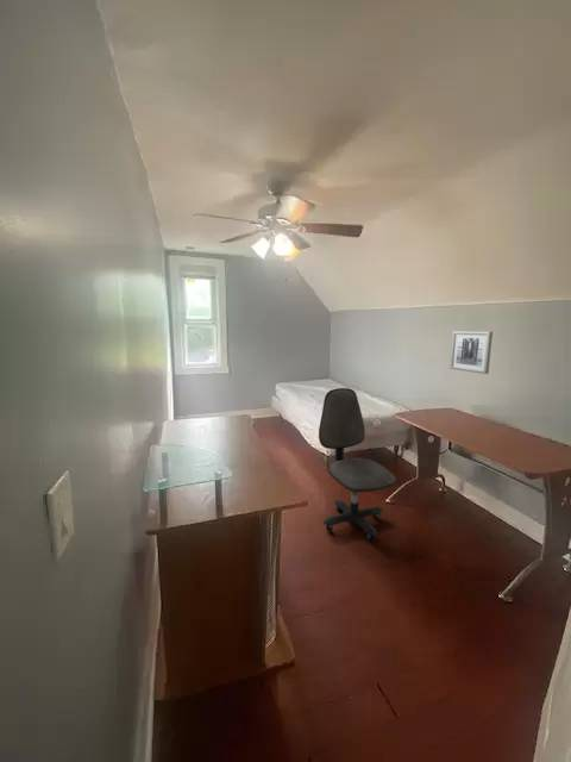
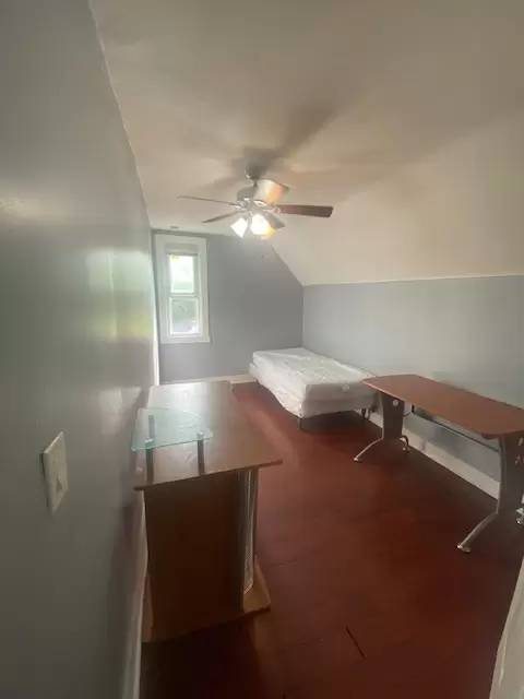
- wall art (469, 351)
- office chair (356, 461)
